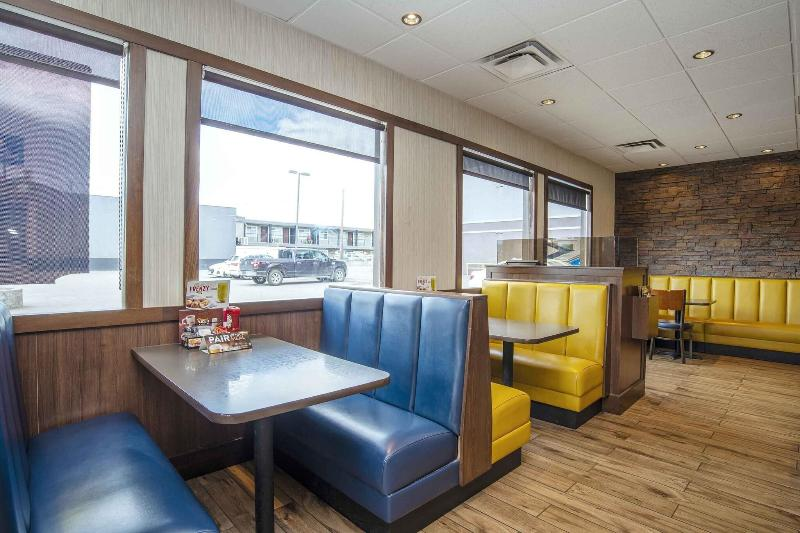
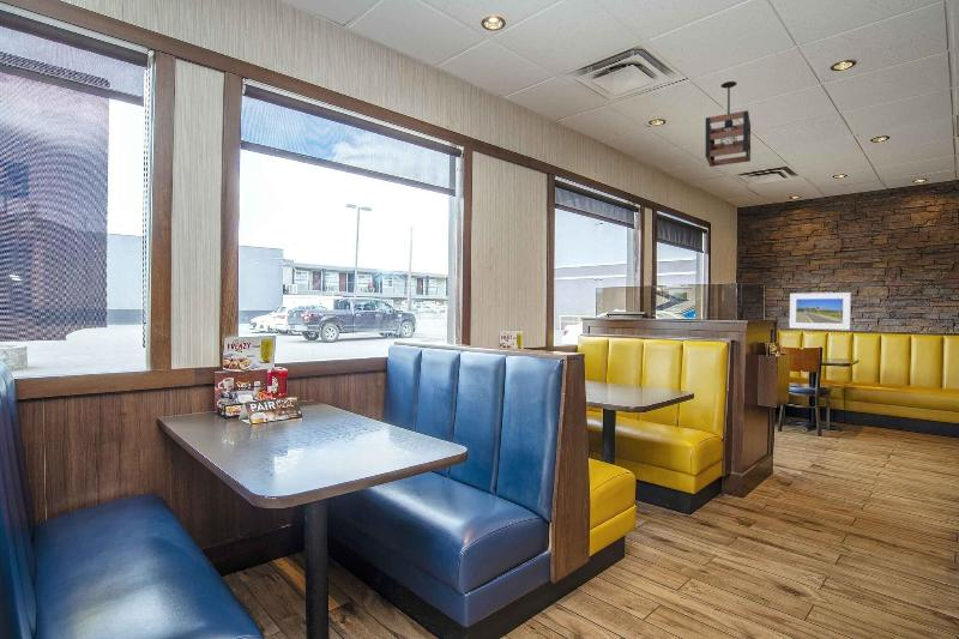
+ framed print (819, 311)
+ pendant light (728, 121)
